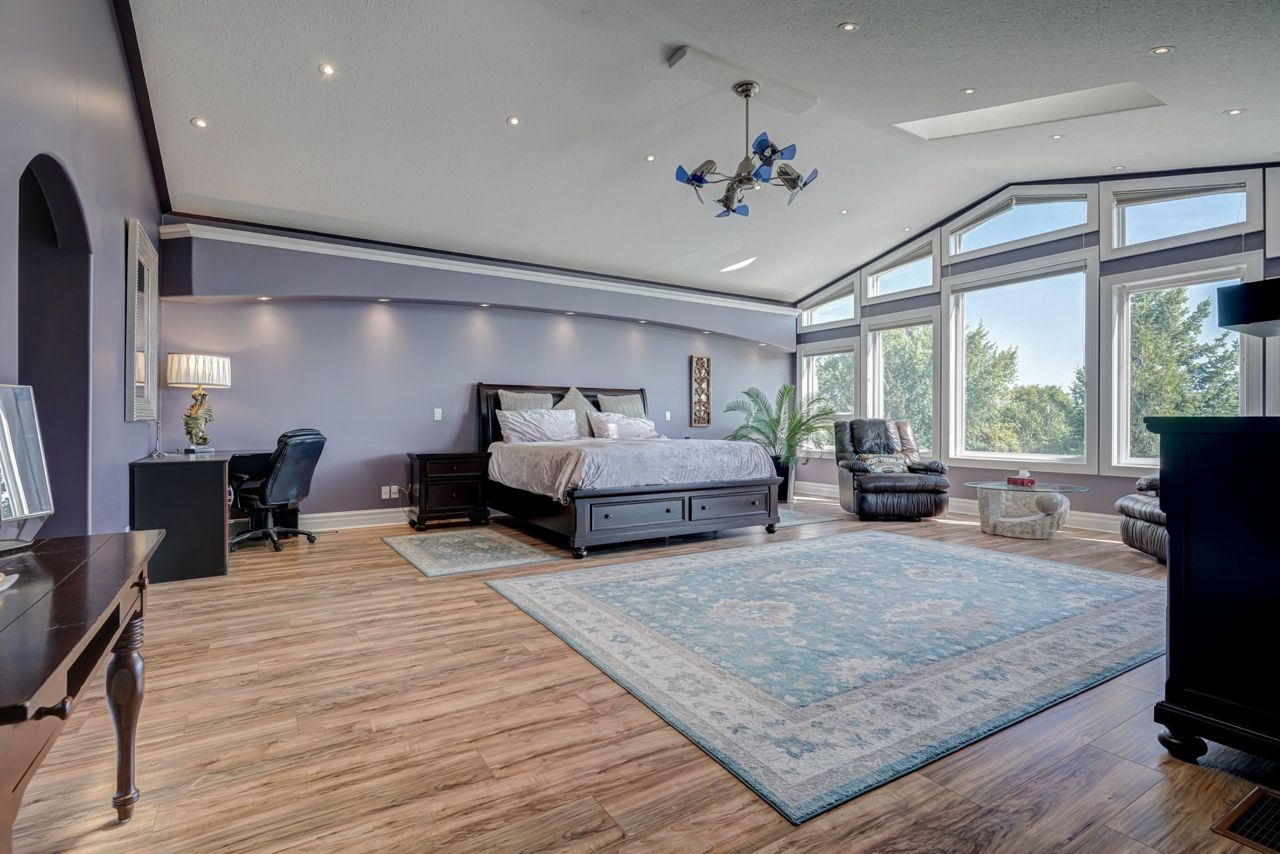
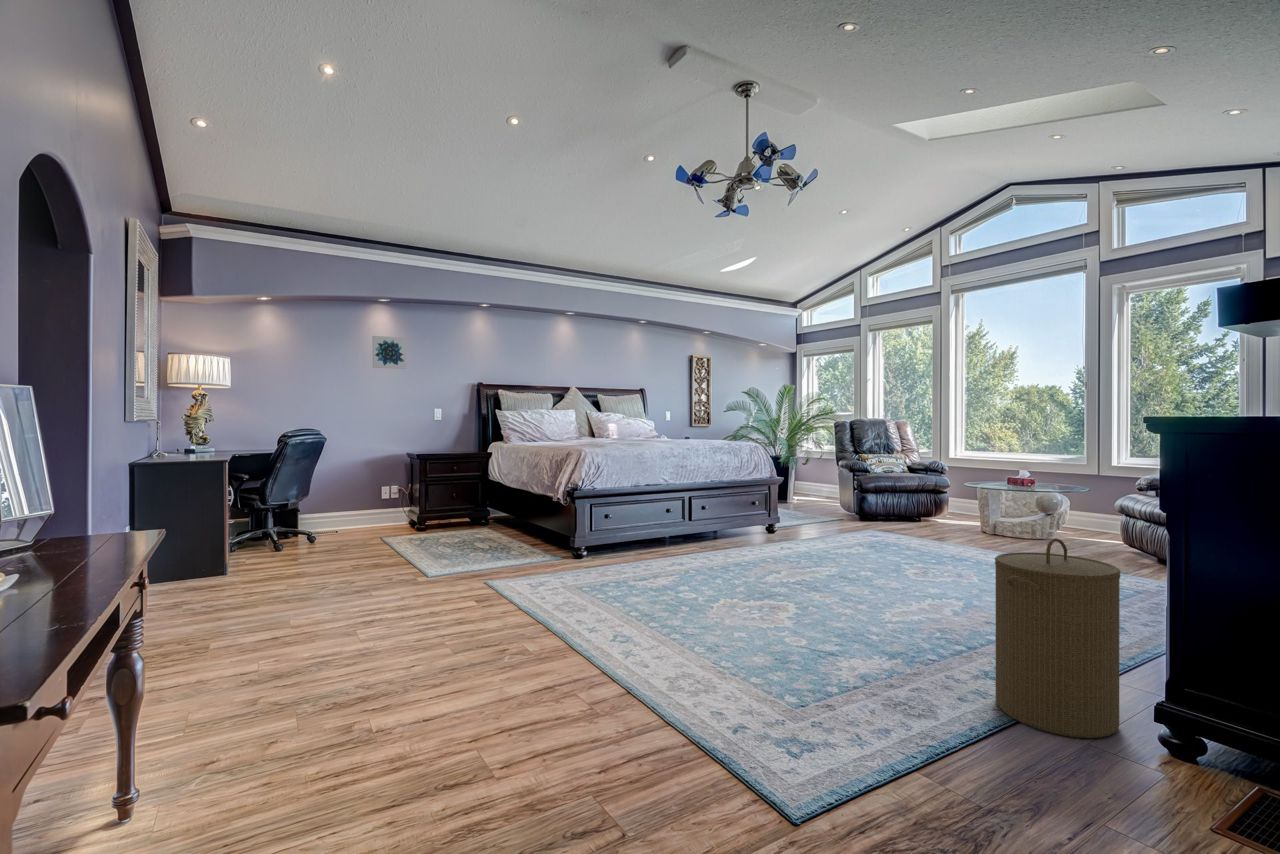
+ laundry hamper (1054, 626)
+ wall art (389, 352)
